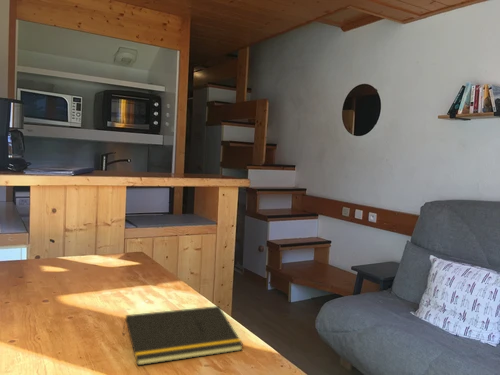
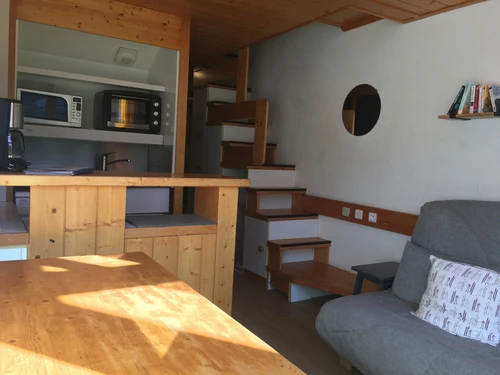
- notepad (182, 332)
